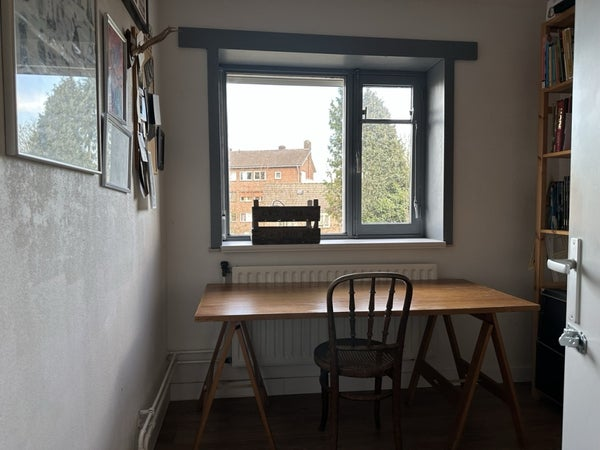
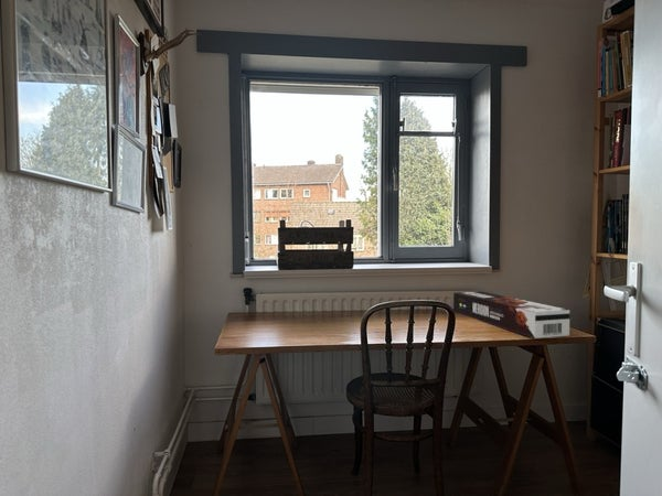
+ cookie box (503, 311)
